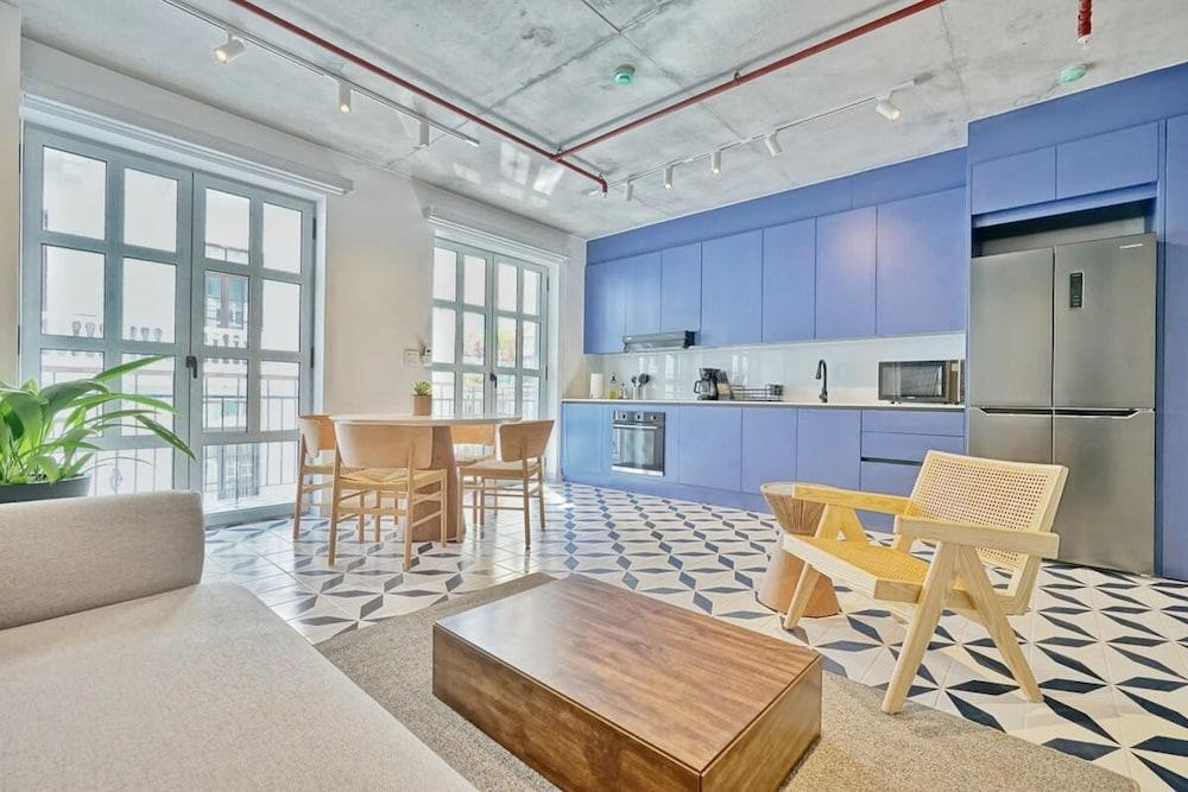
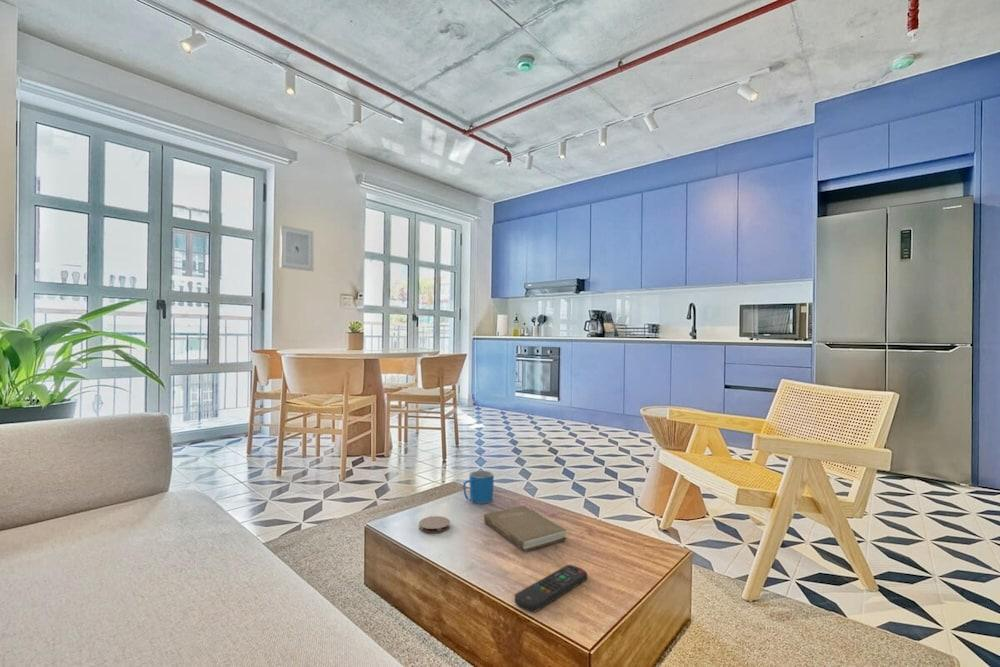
+ coaster (434, 524)
+ book (523, 526)
+ wall art (297, 248)
+ mug (477, 487)
+ remote control (552, 586)
